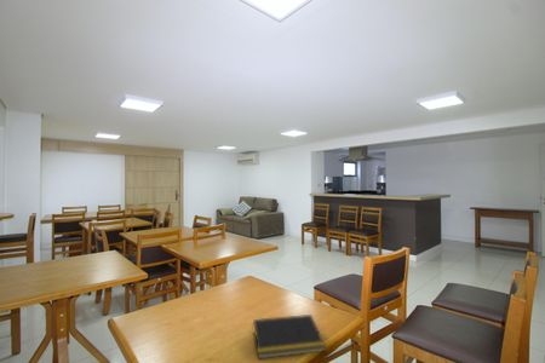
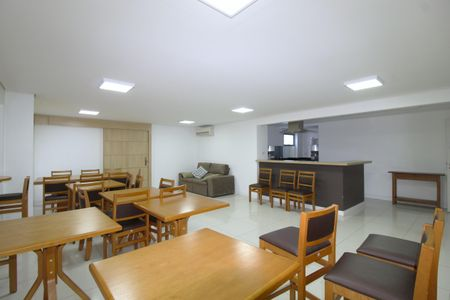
- notepad (287, 334)
